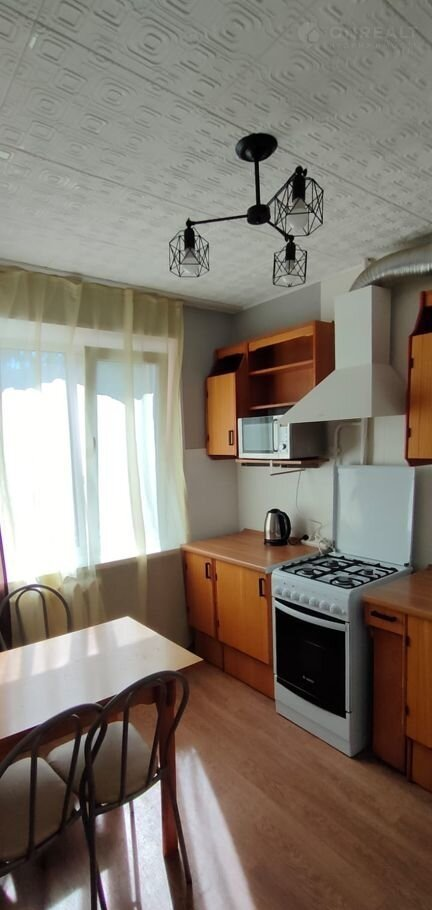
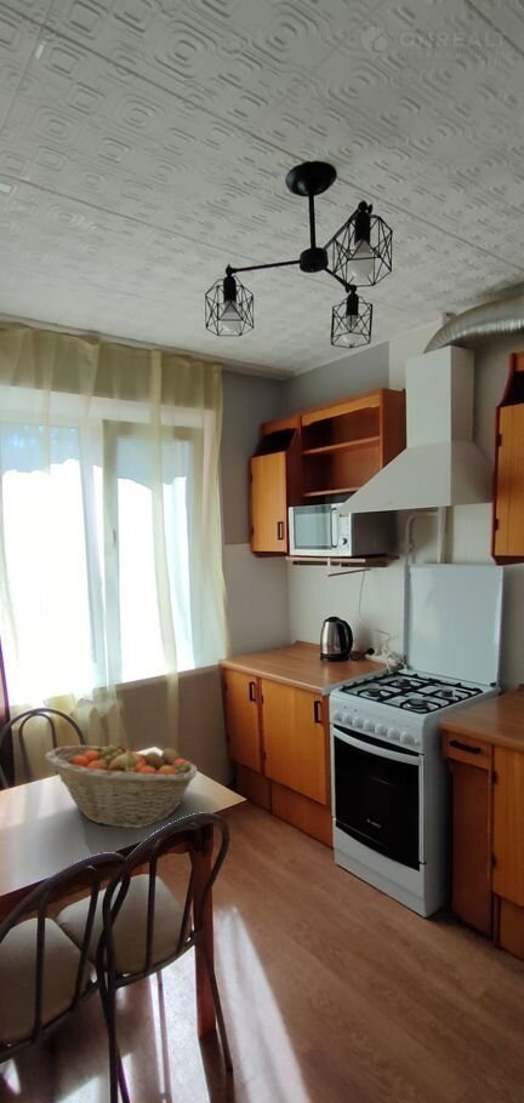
+ fruit basket (123, 773)
